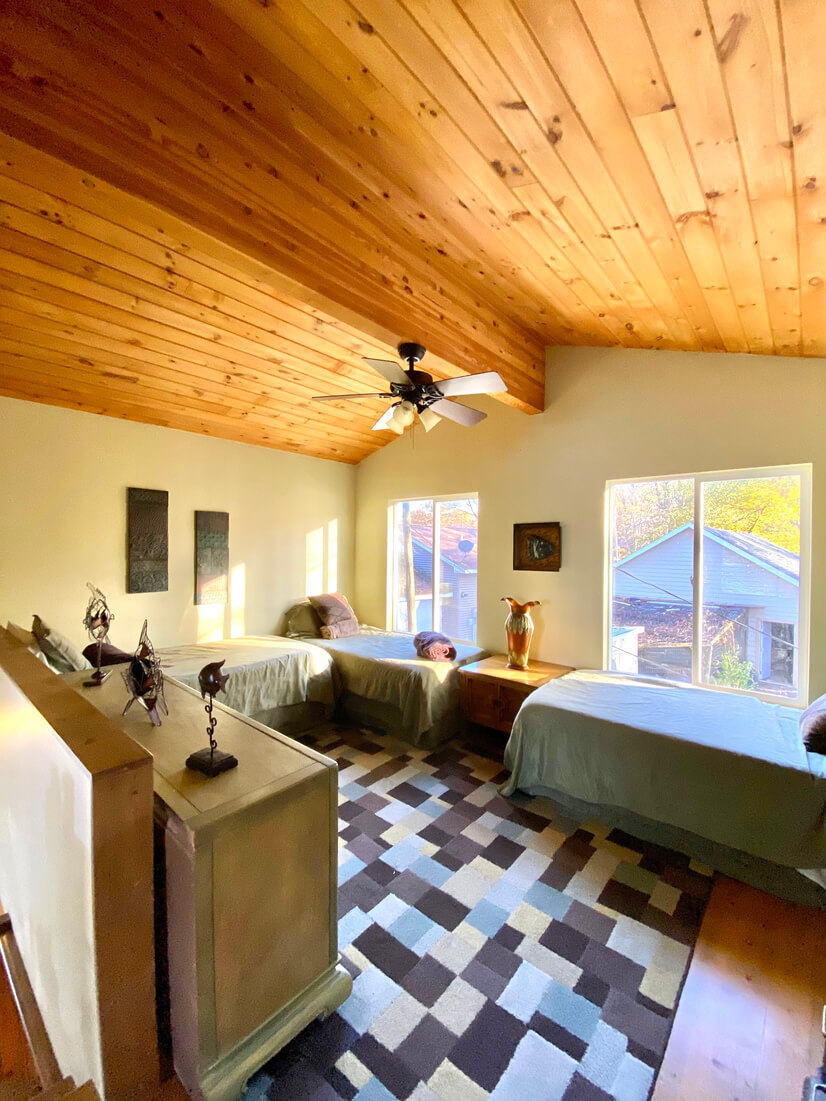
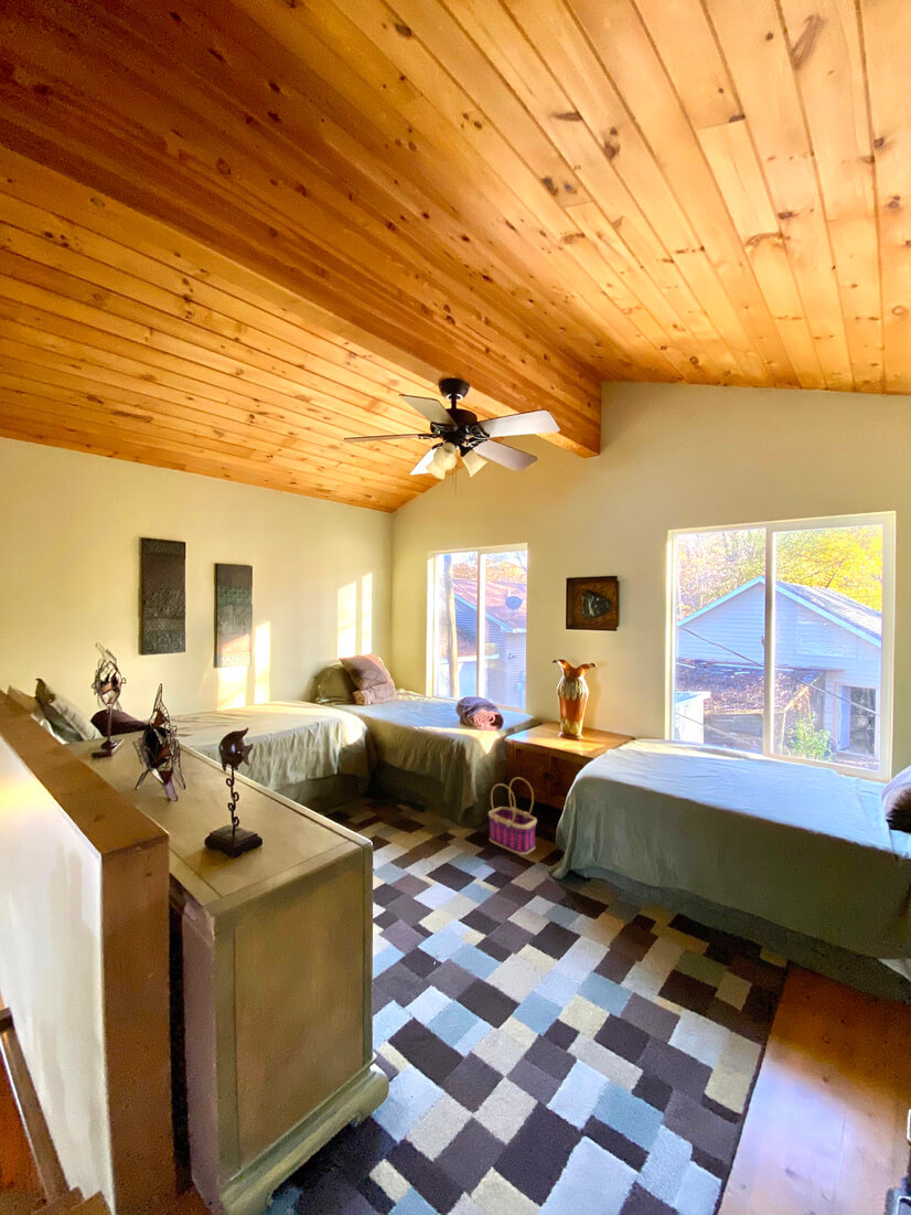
+ basket (512, 812)
